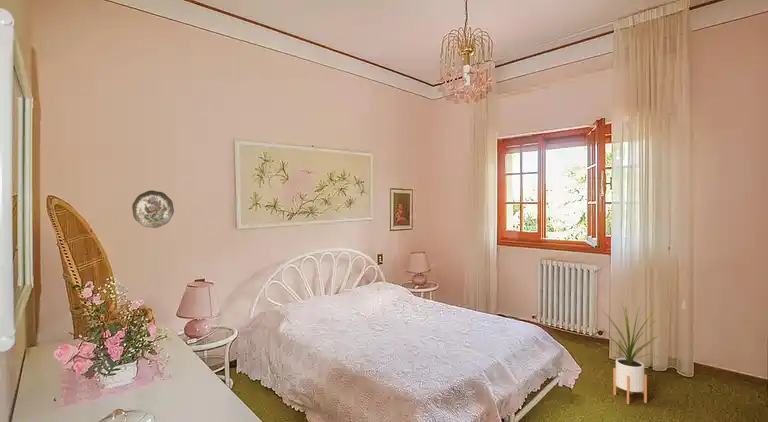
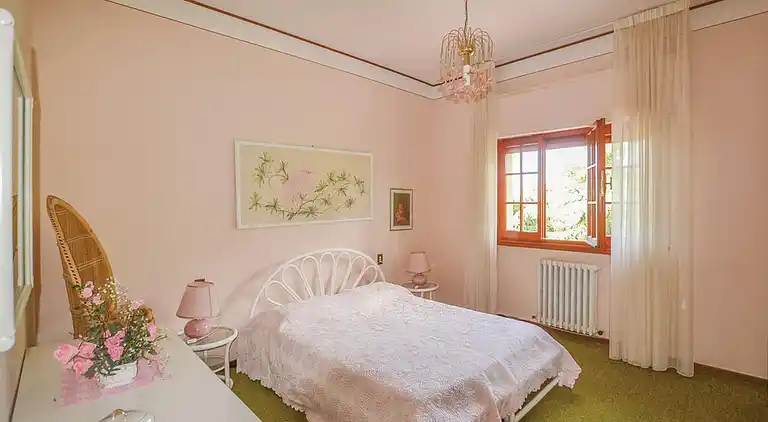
- house plant (628, 350)
- decorative plate (153, 209)
